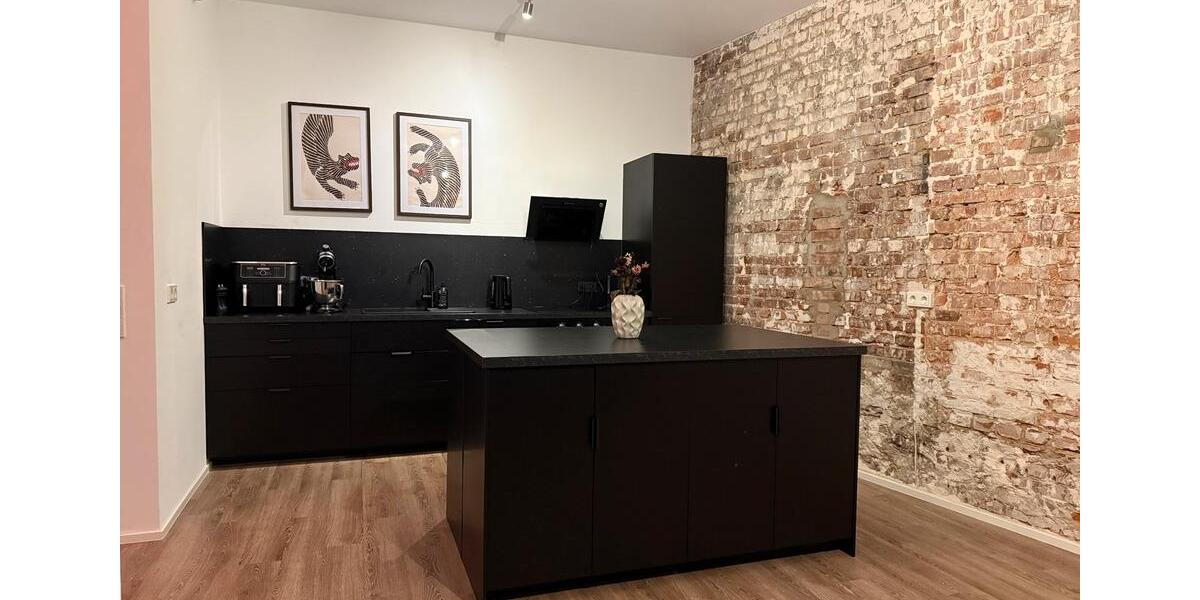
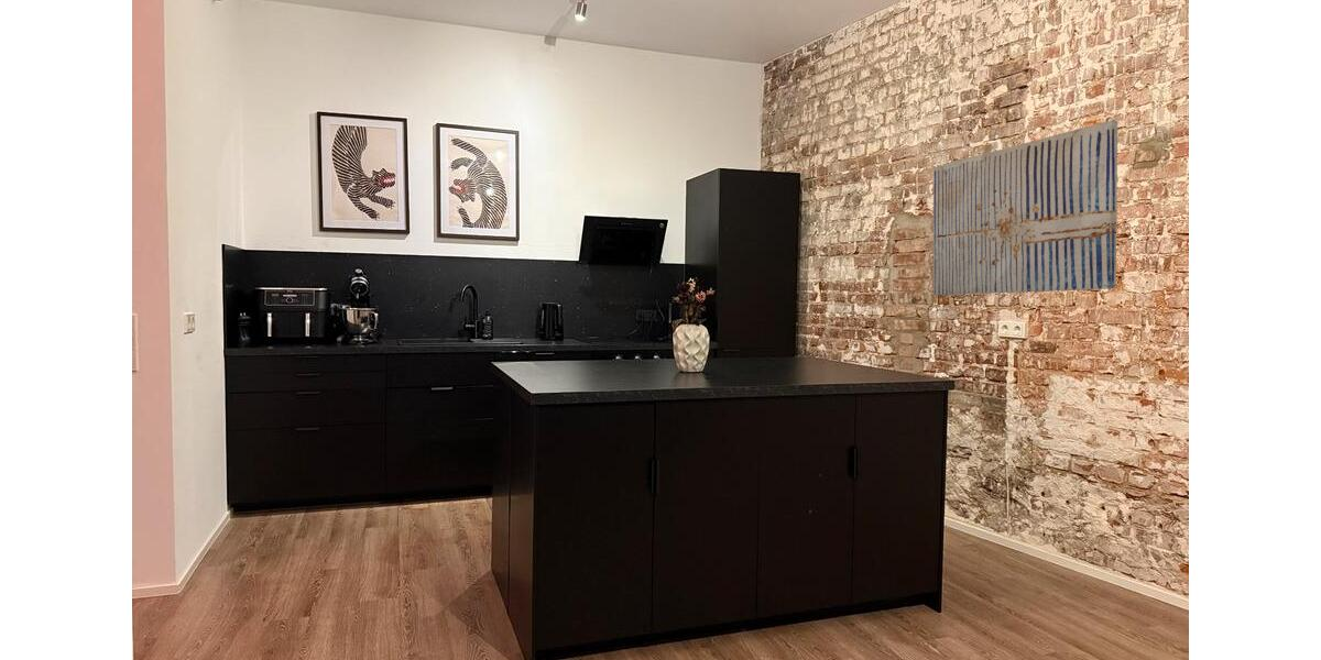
+ wall art (1012, 219)
